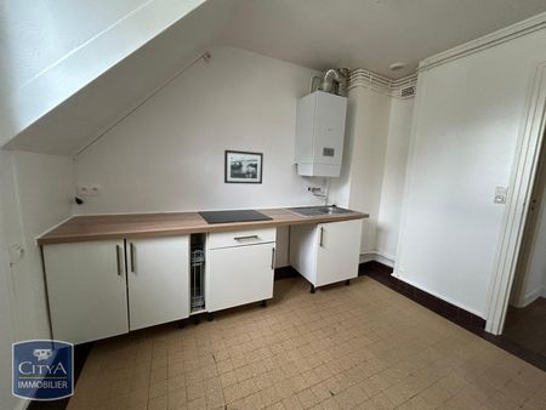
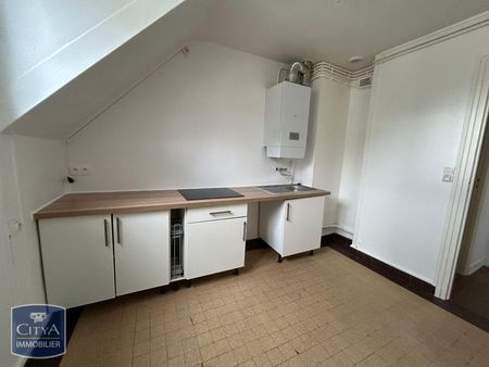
- picture frame (244, 167)
